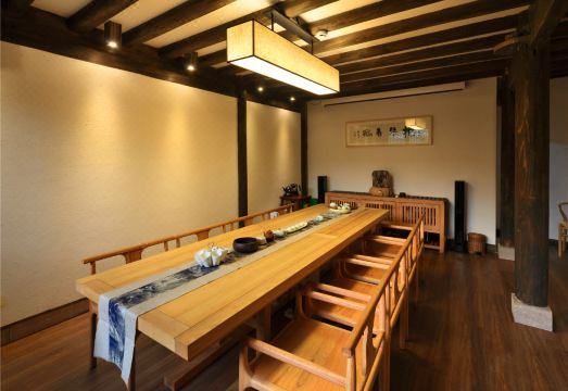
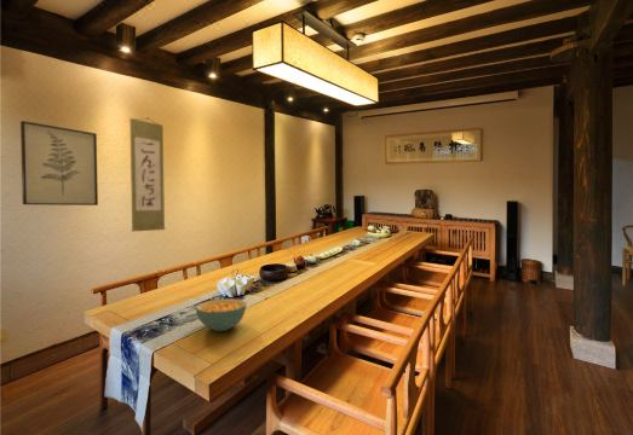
+ wall art (62, 166)
+ cereal bowl (221, 317)
+ wall scroll (148, 174)
